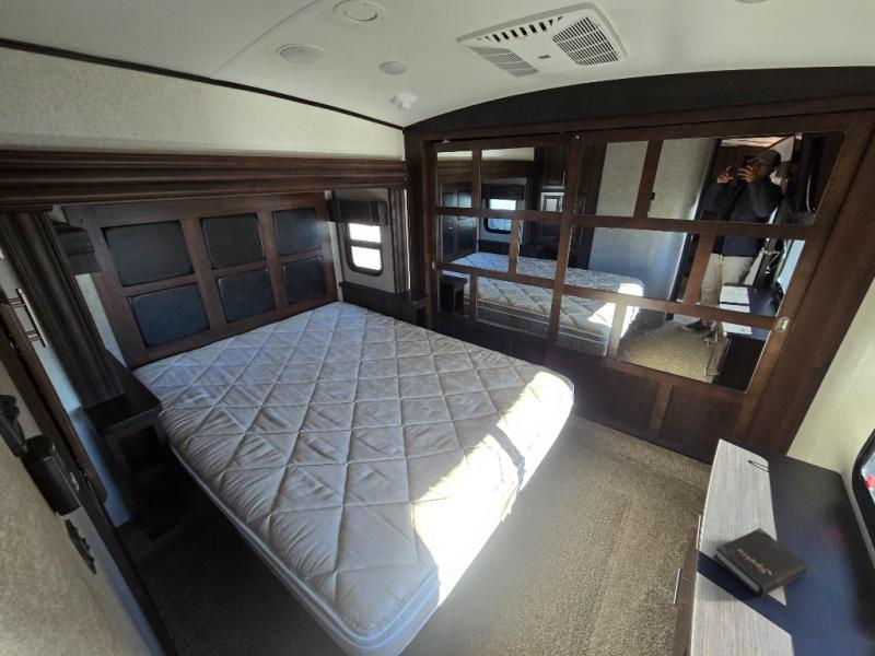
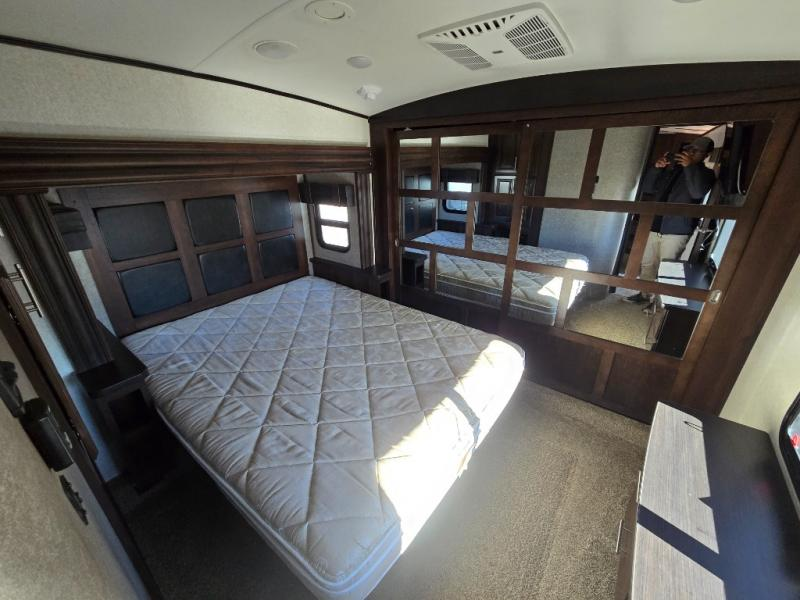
- hardback book (759, 561)
